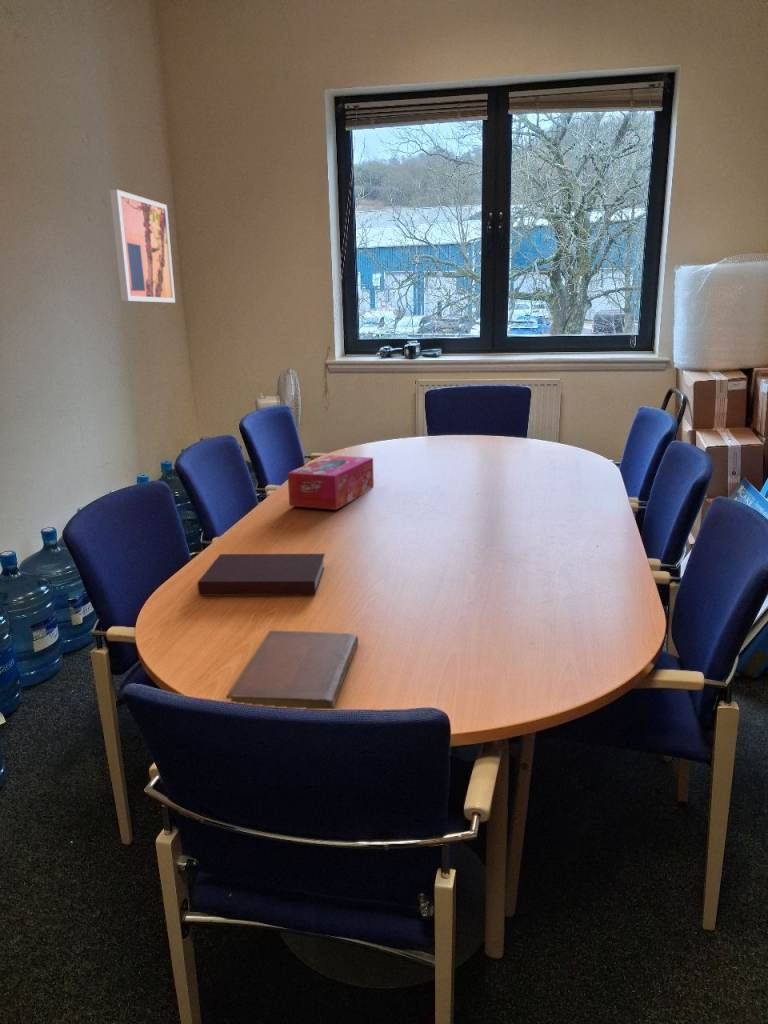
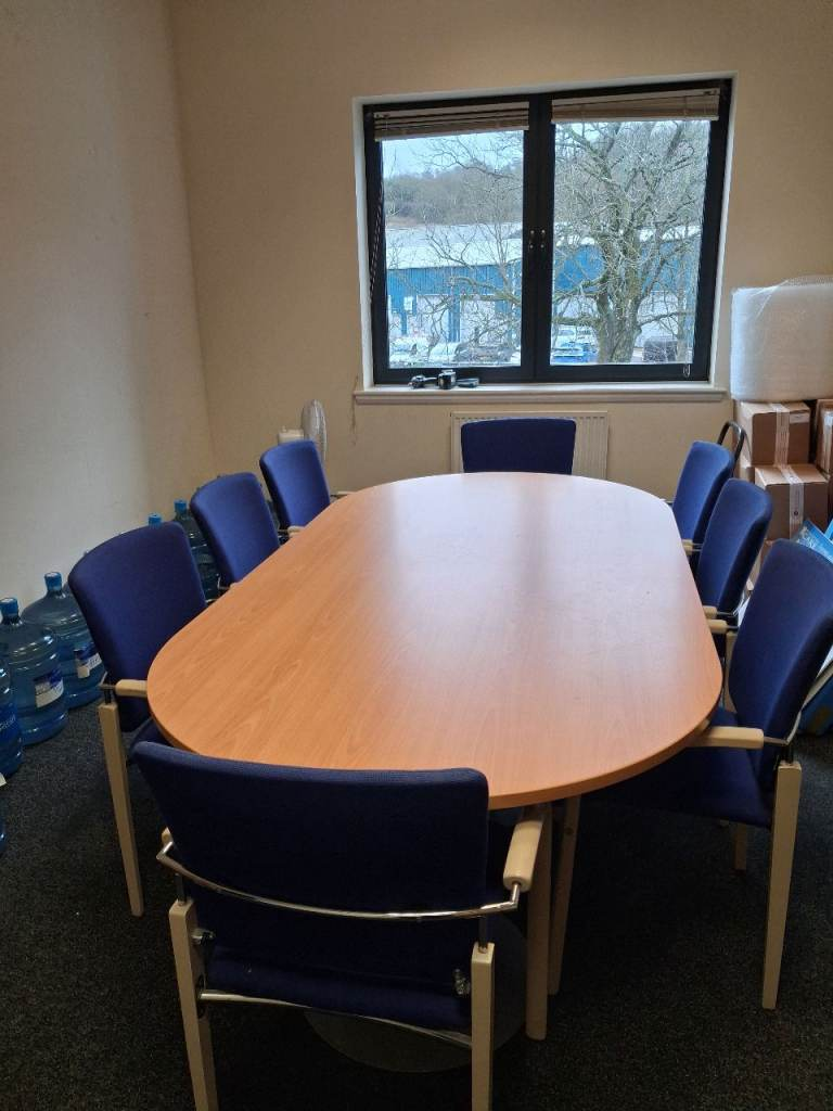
- notebook (265, 573)
- wall art (145, 250)
- notebook (298, 668)
- tissue box (332, 480)
